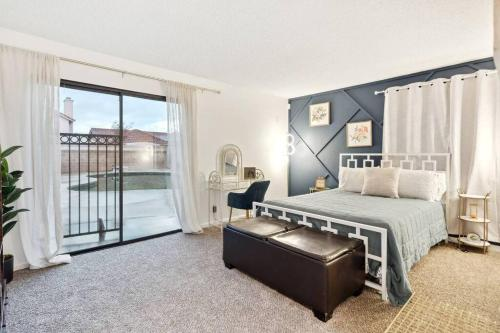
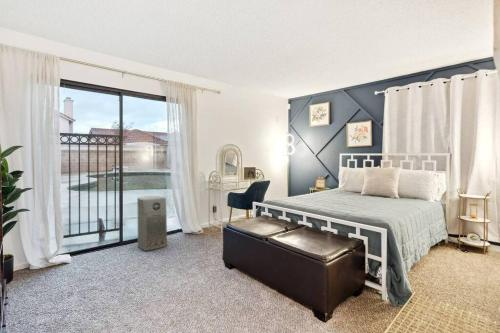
+ air purifier (150, 221)
